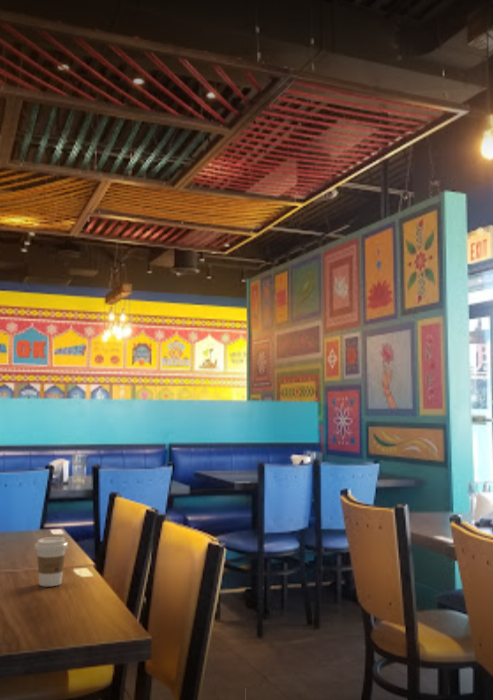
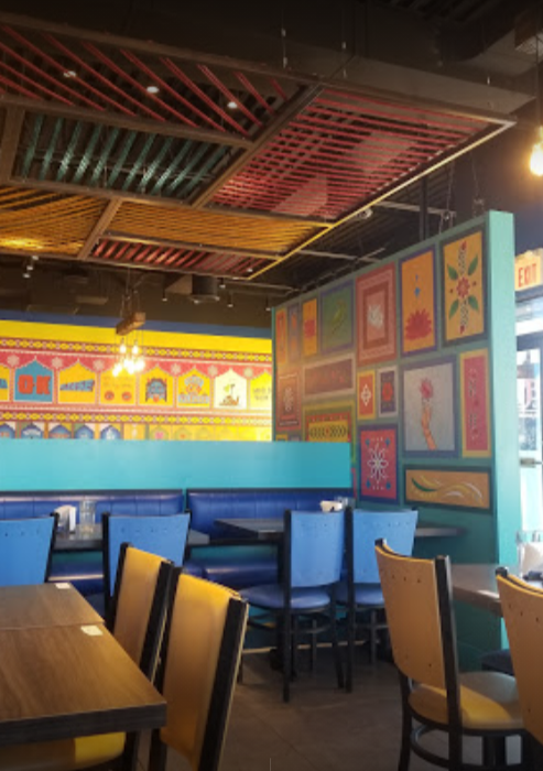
- coffee cup (51, 561)
